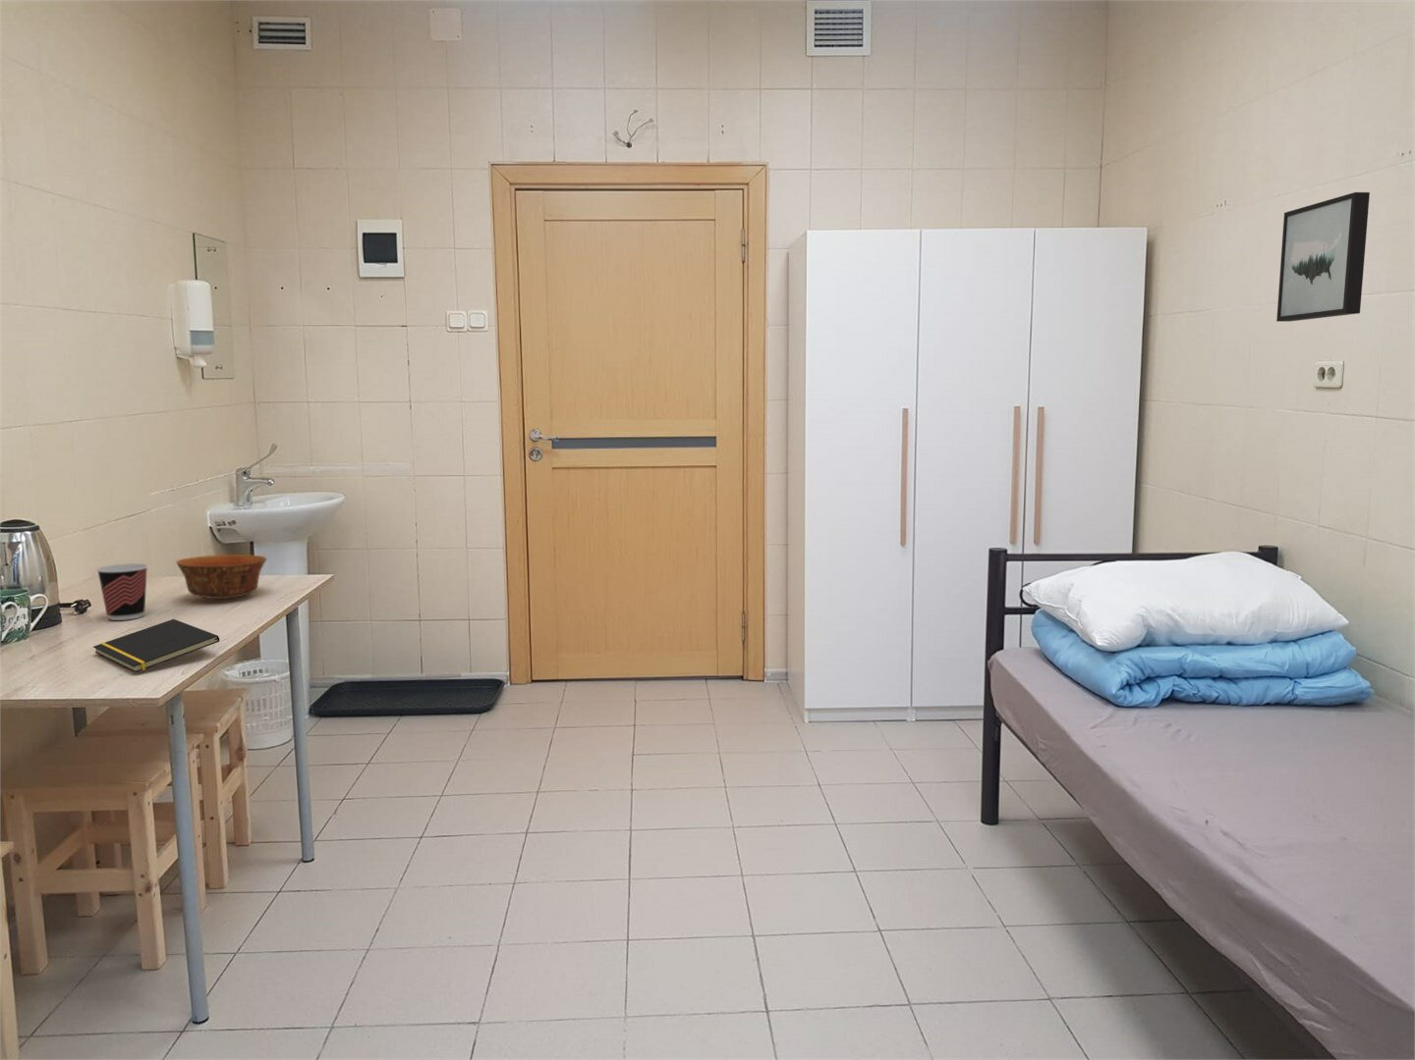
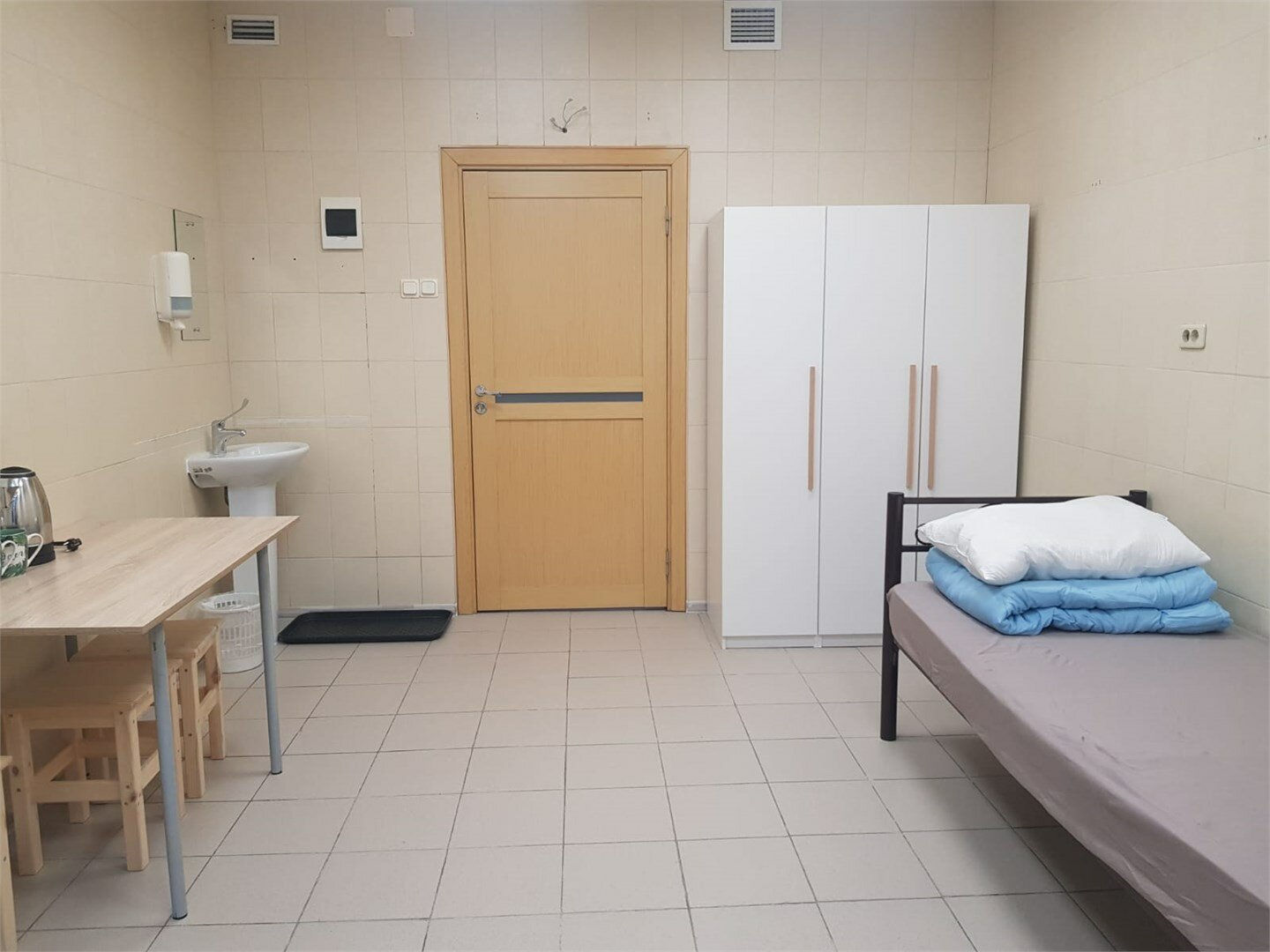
- wall art (1319, 261)
- cup (124, 592)
- notepad (155, 644)
- bowl (223, 578)
